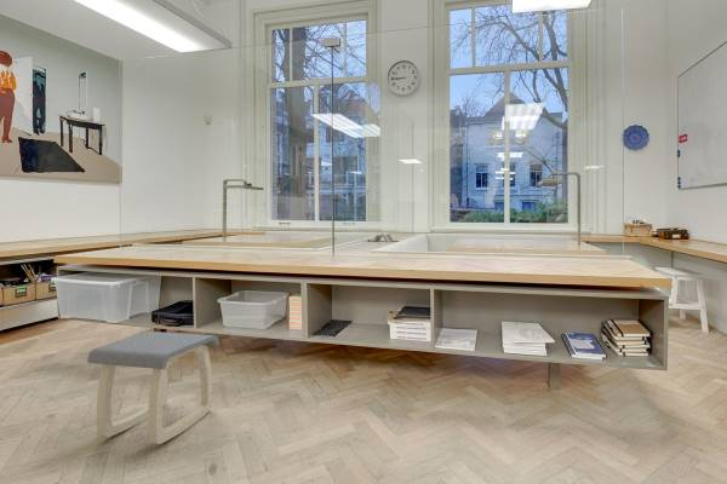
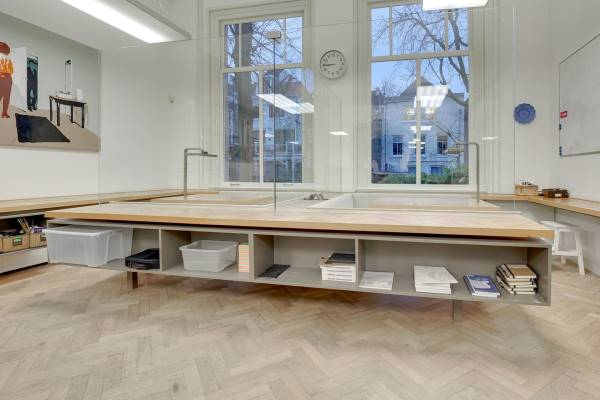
- stool (158, 382)
